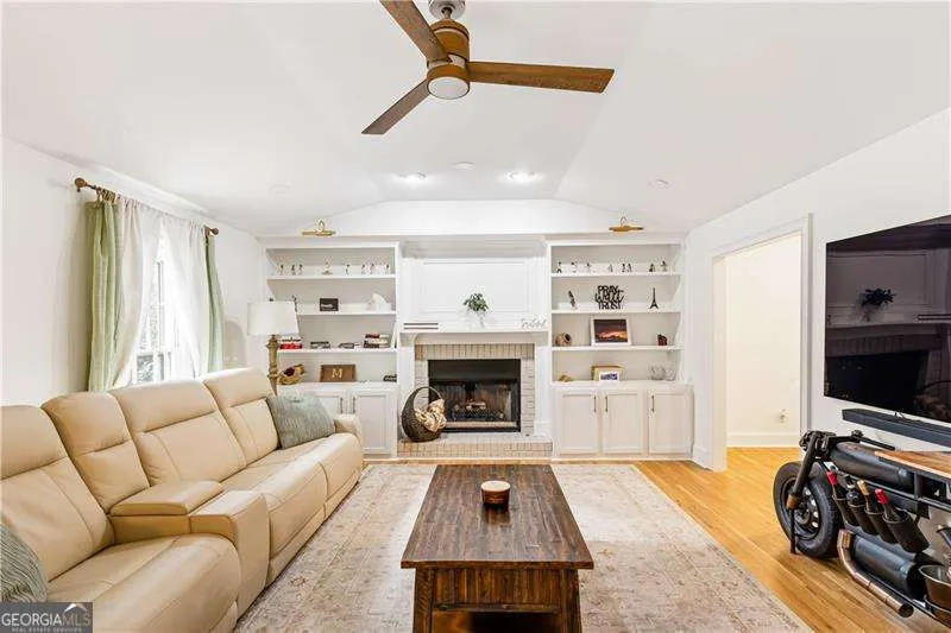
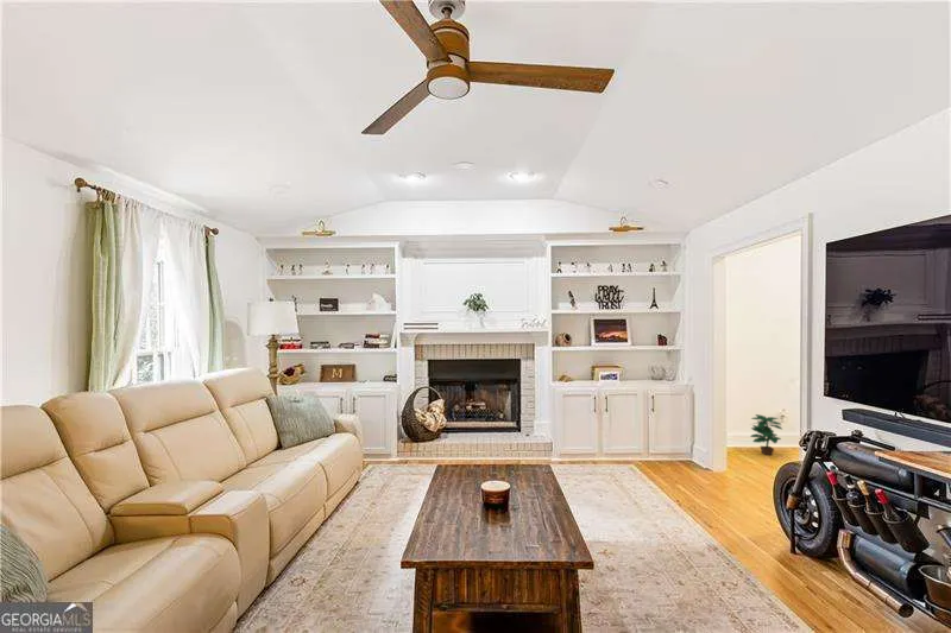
+ potted plant (766, 435)
